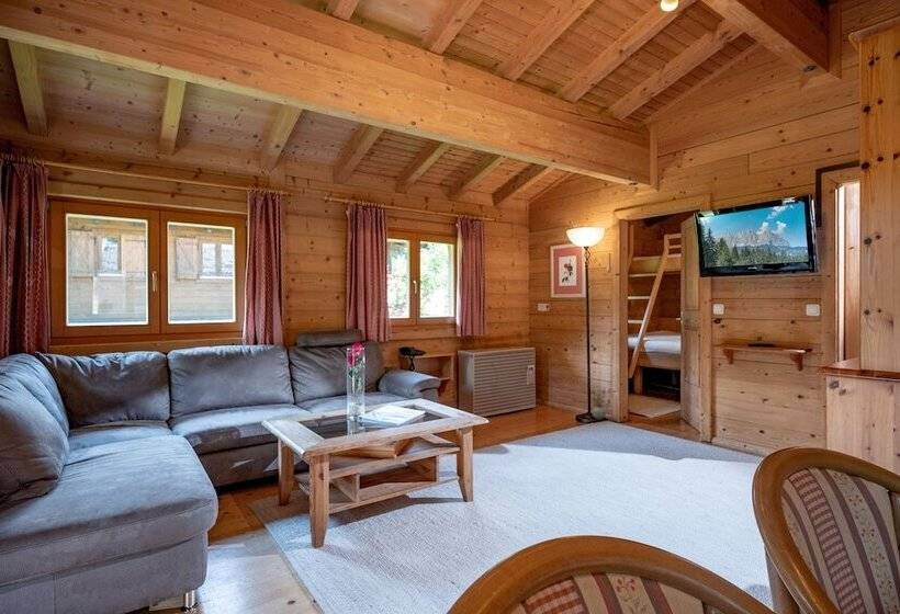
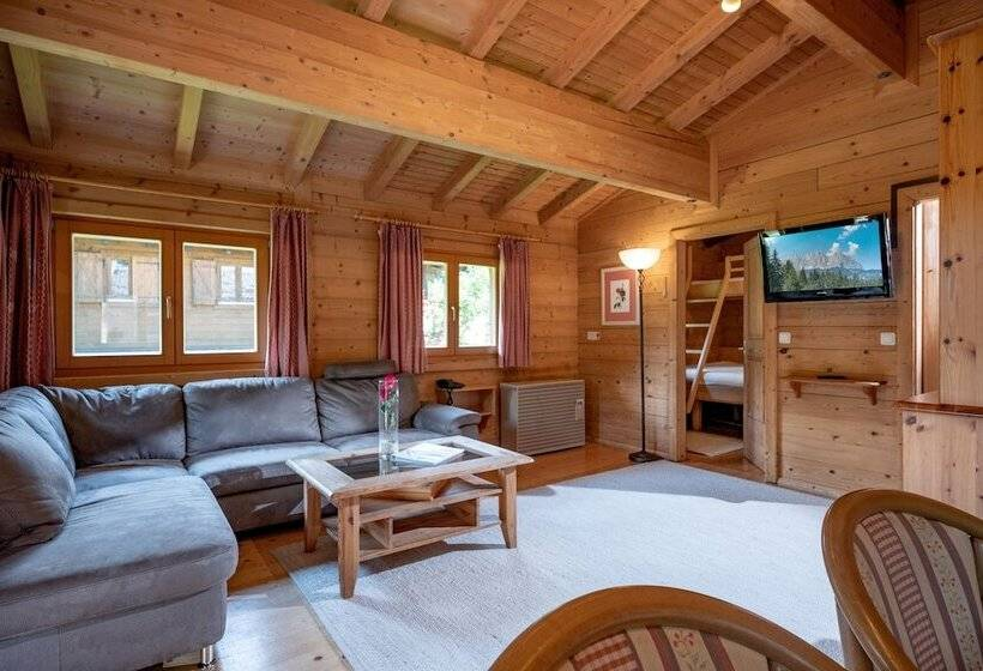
- potted plant (599, 403)
